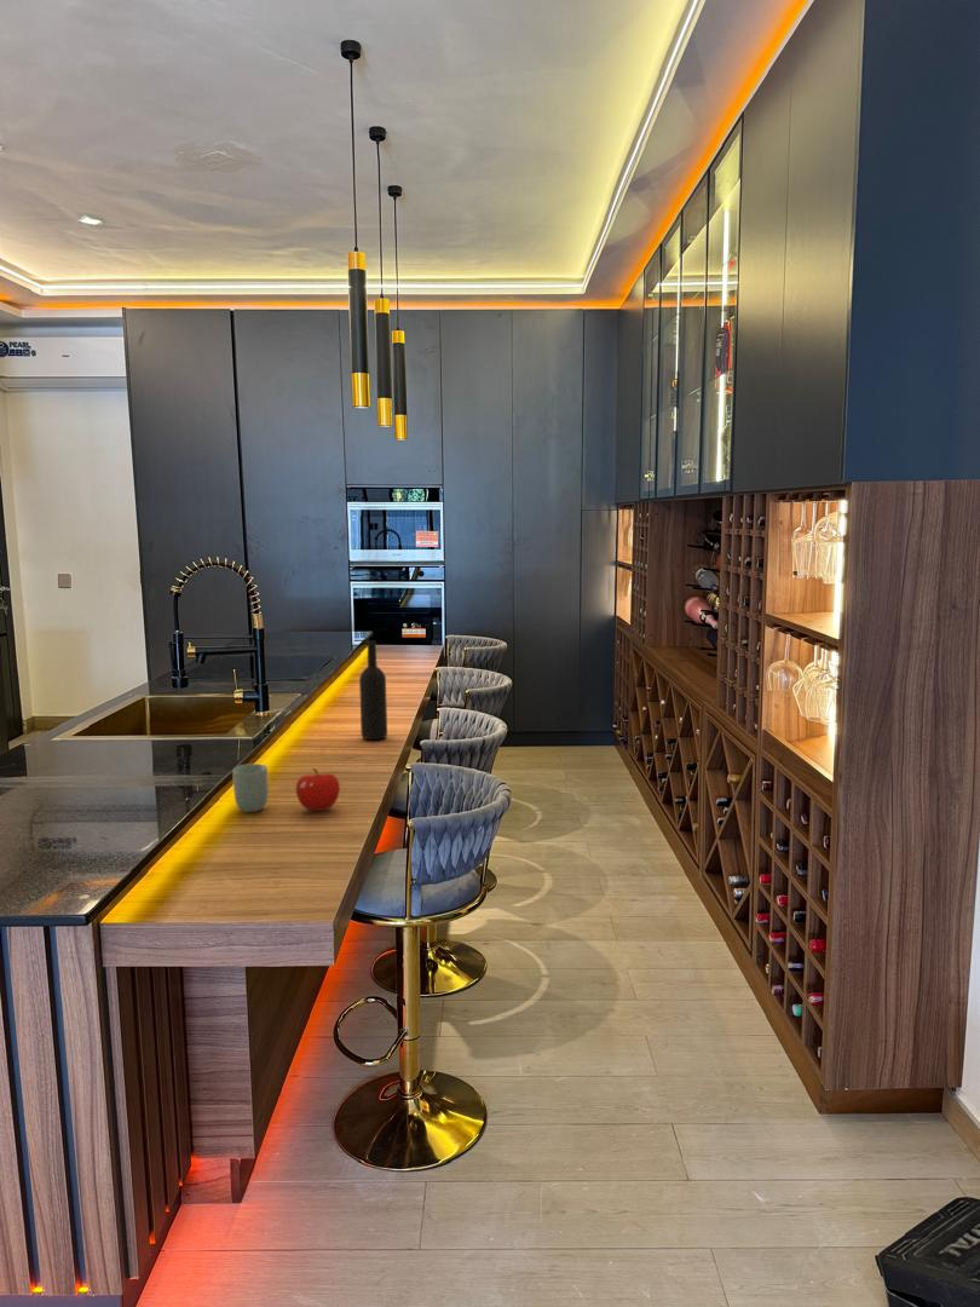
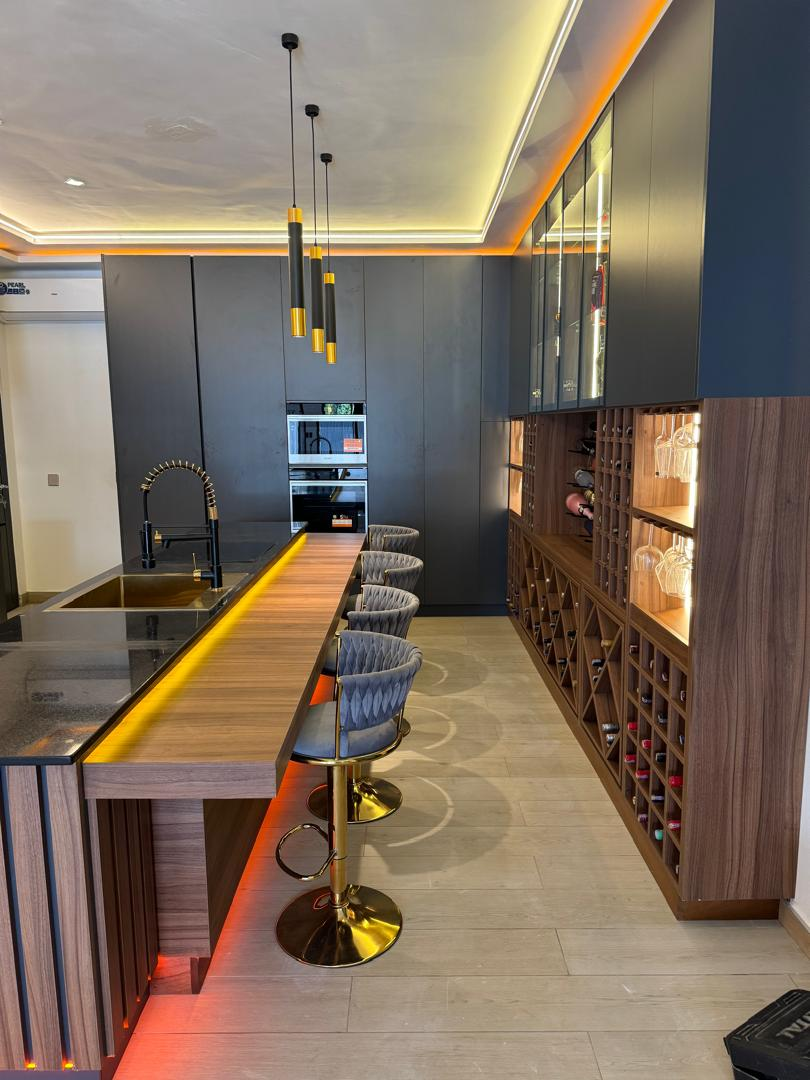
- fruit (317, 789)
- wine bottle (373, 690)
- cup (250, 788)
